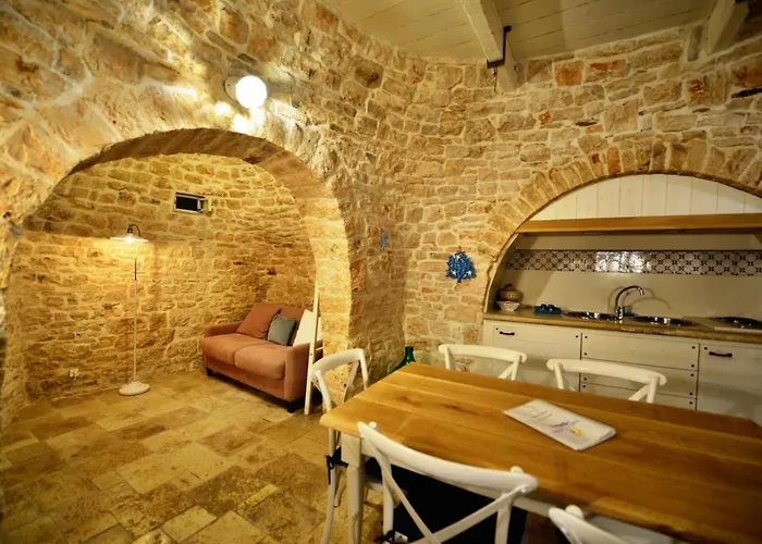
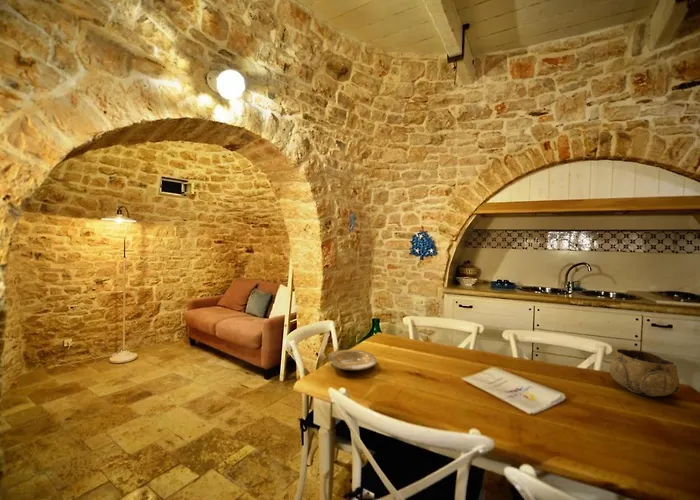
+ decorative bowl (642, 373)
+ plate (352, 361)
